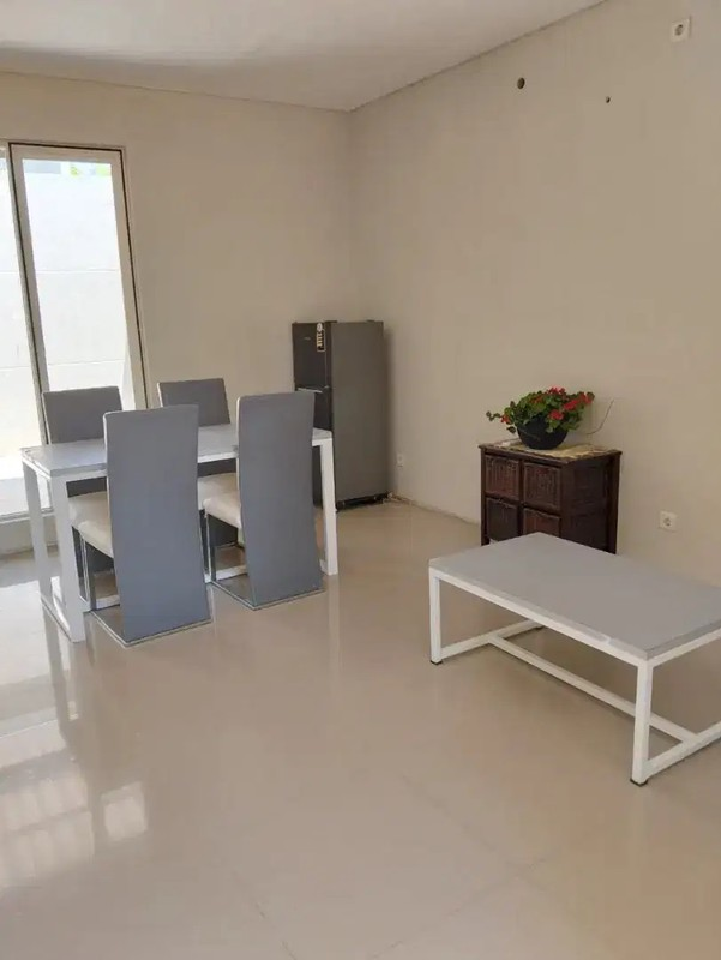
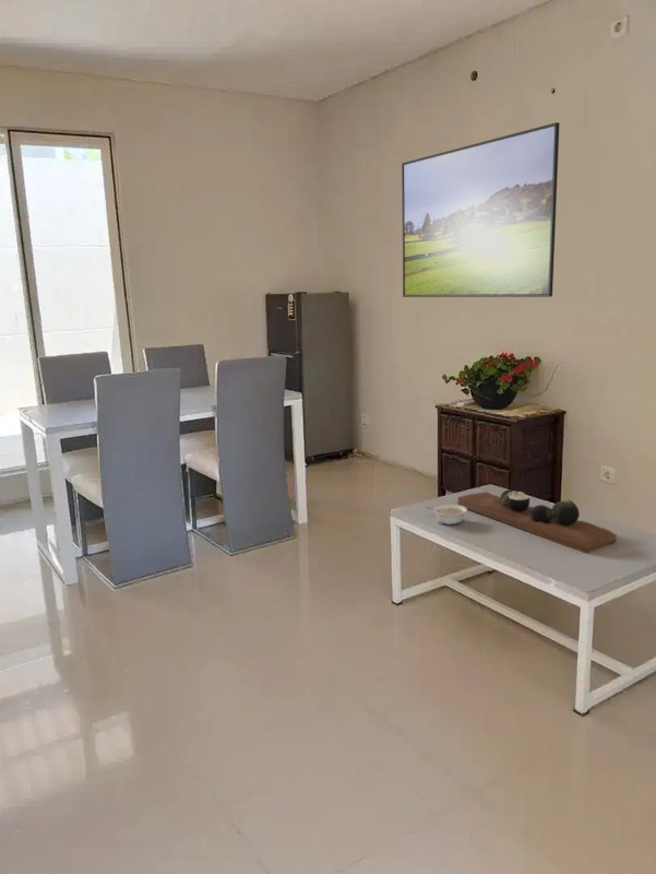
+ decorative tray (529, 506)
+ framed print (469, 223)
+ legume (449, 515)
